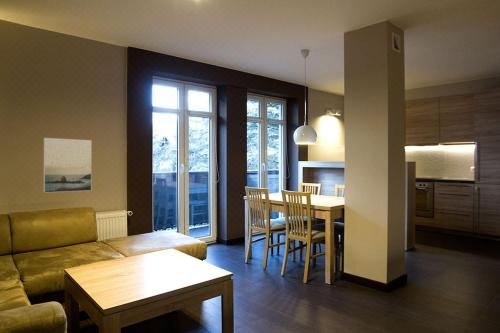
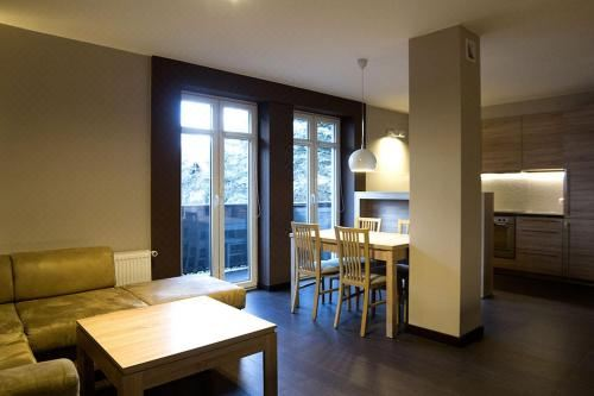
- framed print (68, 165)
